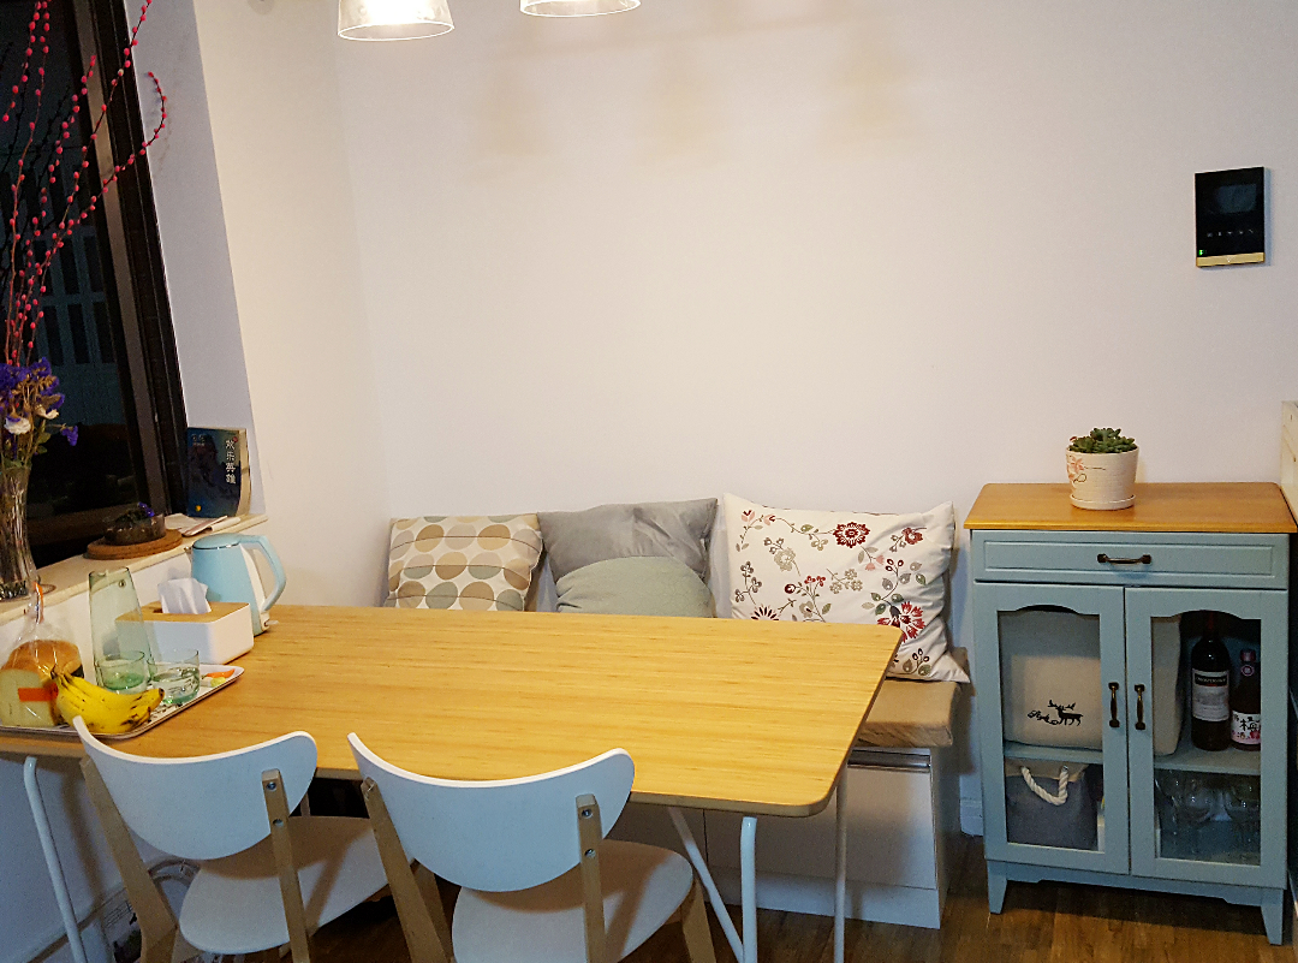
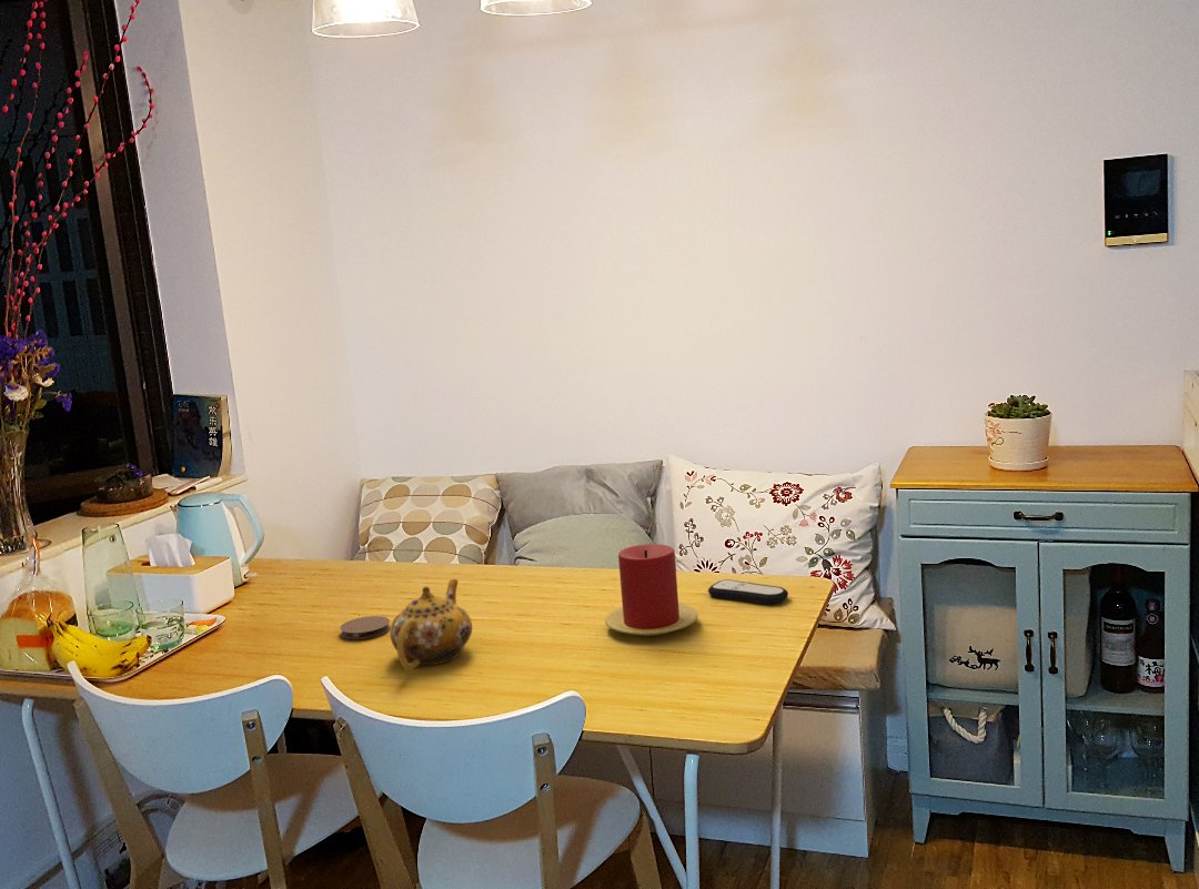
+ teapot (430, 620)
+ candle (648, 587)
+ remote control (748, 592)
+ coaster (365, 627)
